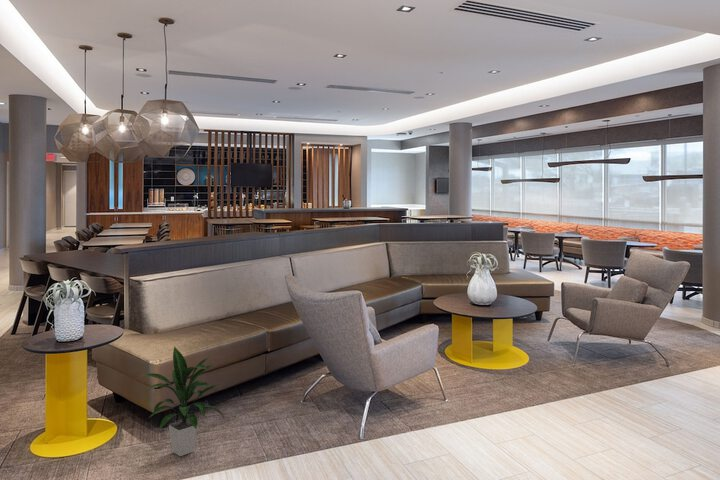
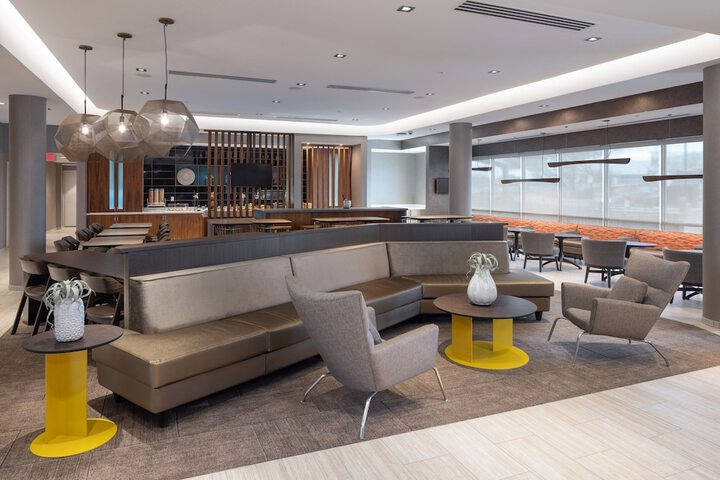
- indoor plant (187, 400)
